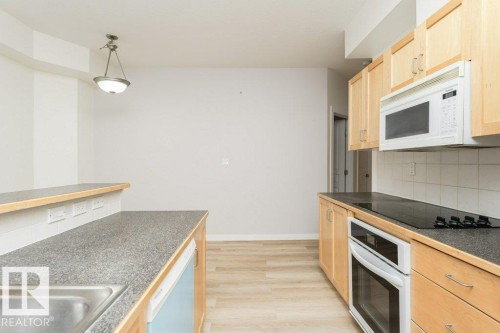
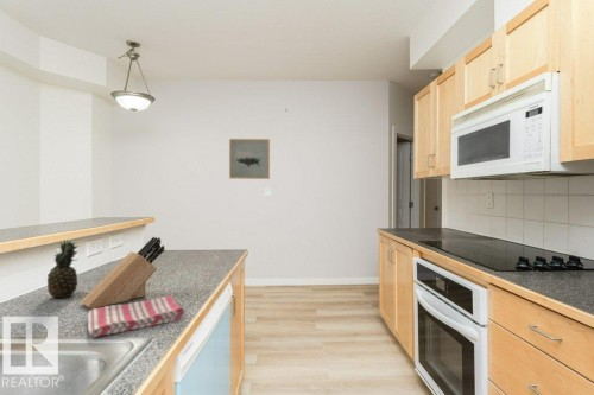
+ fruit (63, 267)
+ knife block (126, 268)
+ dish towel (135, 312)
+ wall art (249, 159)
